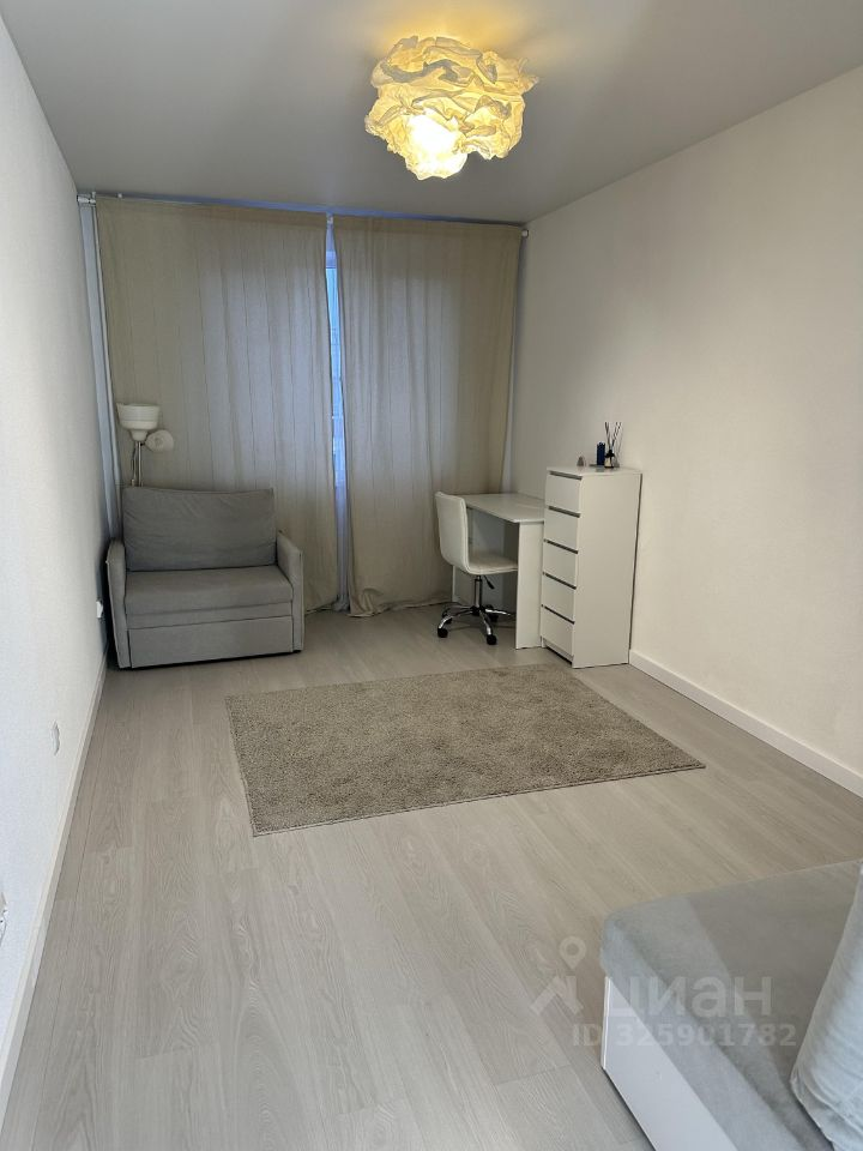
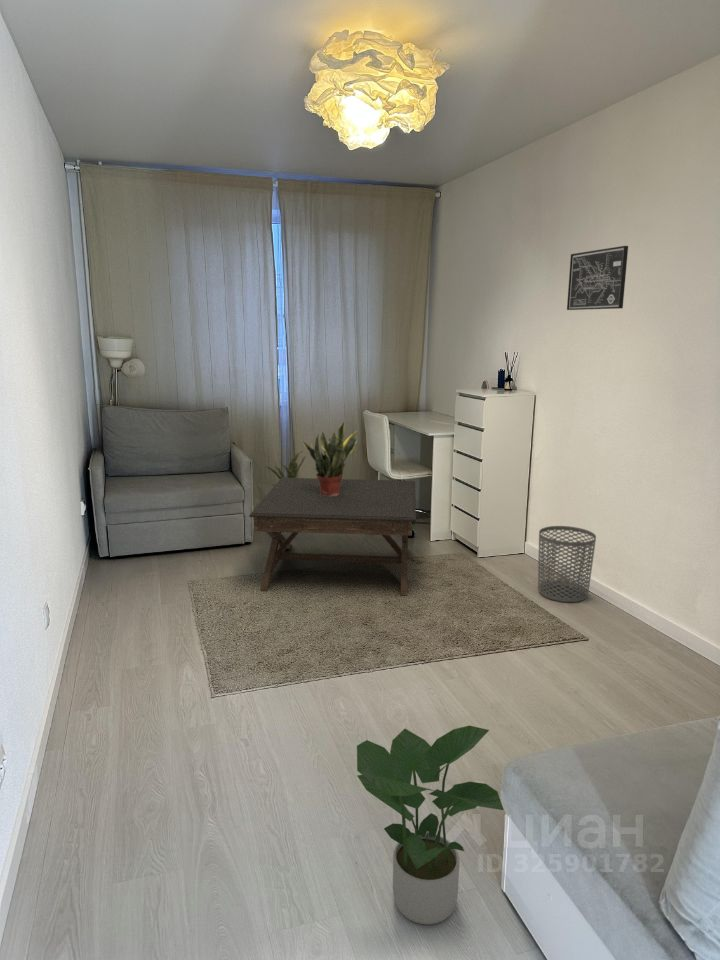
+ potted plant (417, 813)
+ wall art (595, 280)
+ house plant (285, 477)
+ coffee table (340, 531)
+ waste bin (564, 562)
+ potted plant (331, 456)
